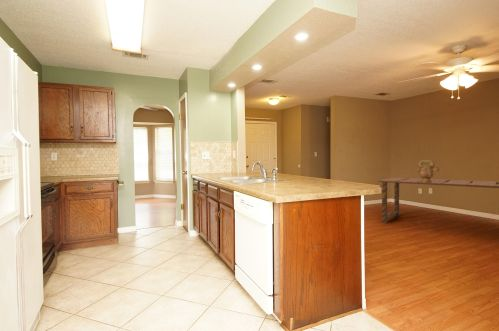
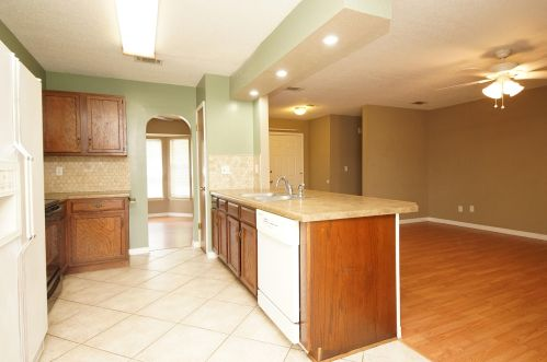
- decorative urn (427, 170)
- dining table (446, 185)
